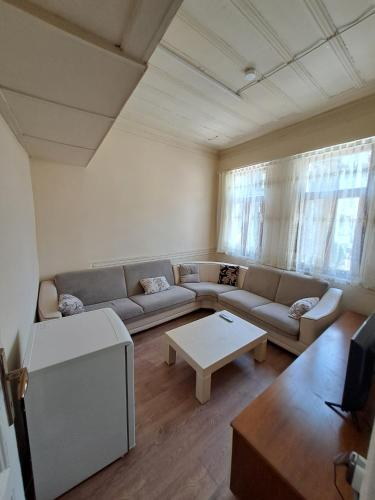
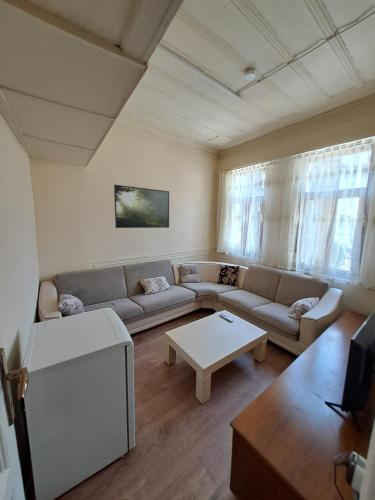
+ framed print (144, 208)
